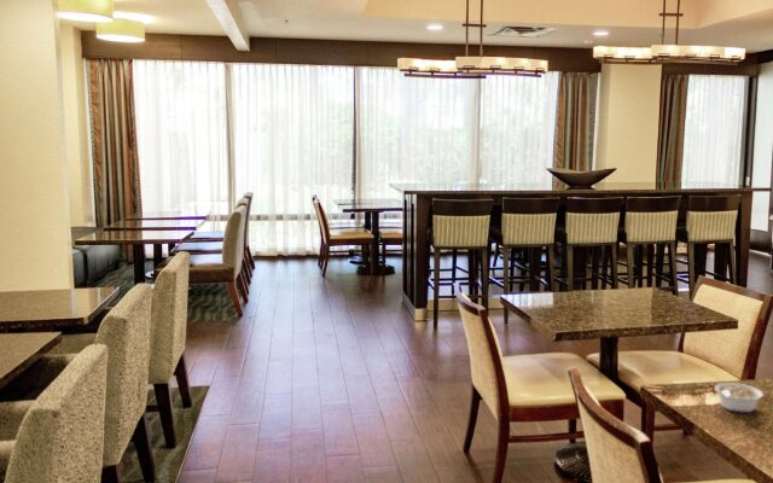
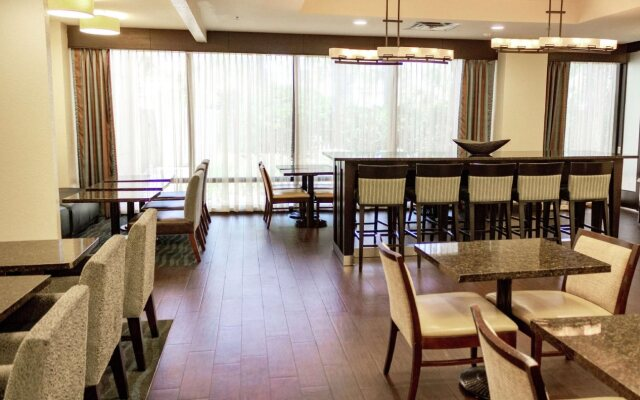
- legume (738, 397)
